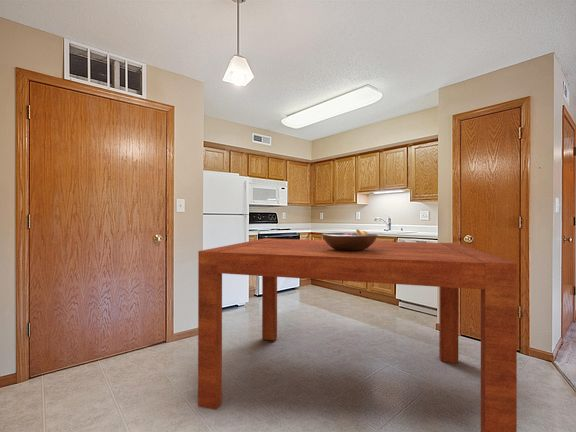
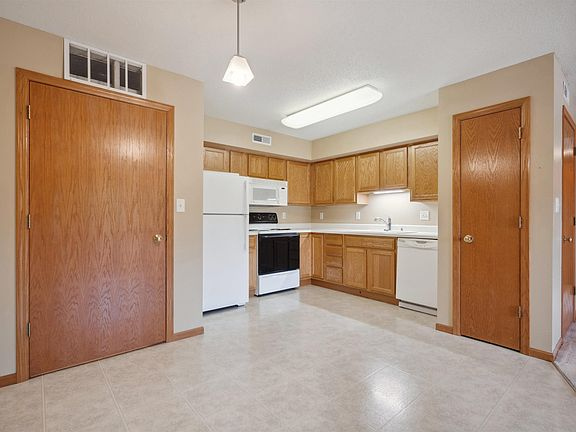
- fruit bowl (349, 239)
- dining table (353, 281)
